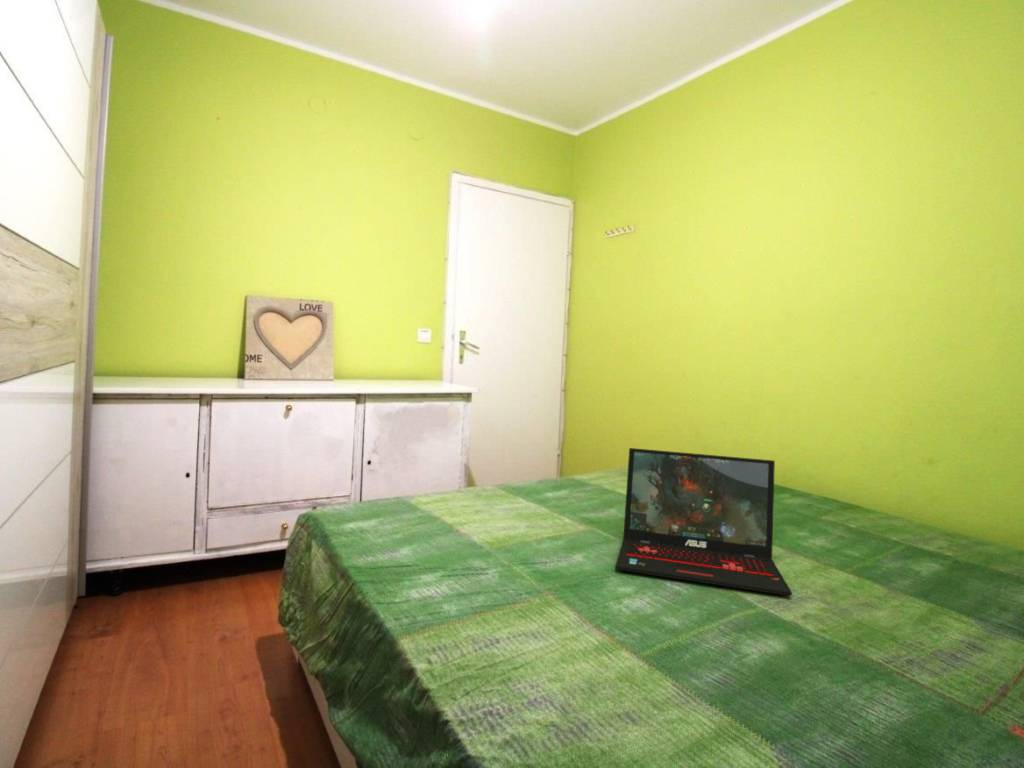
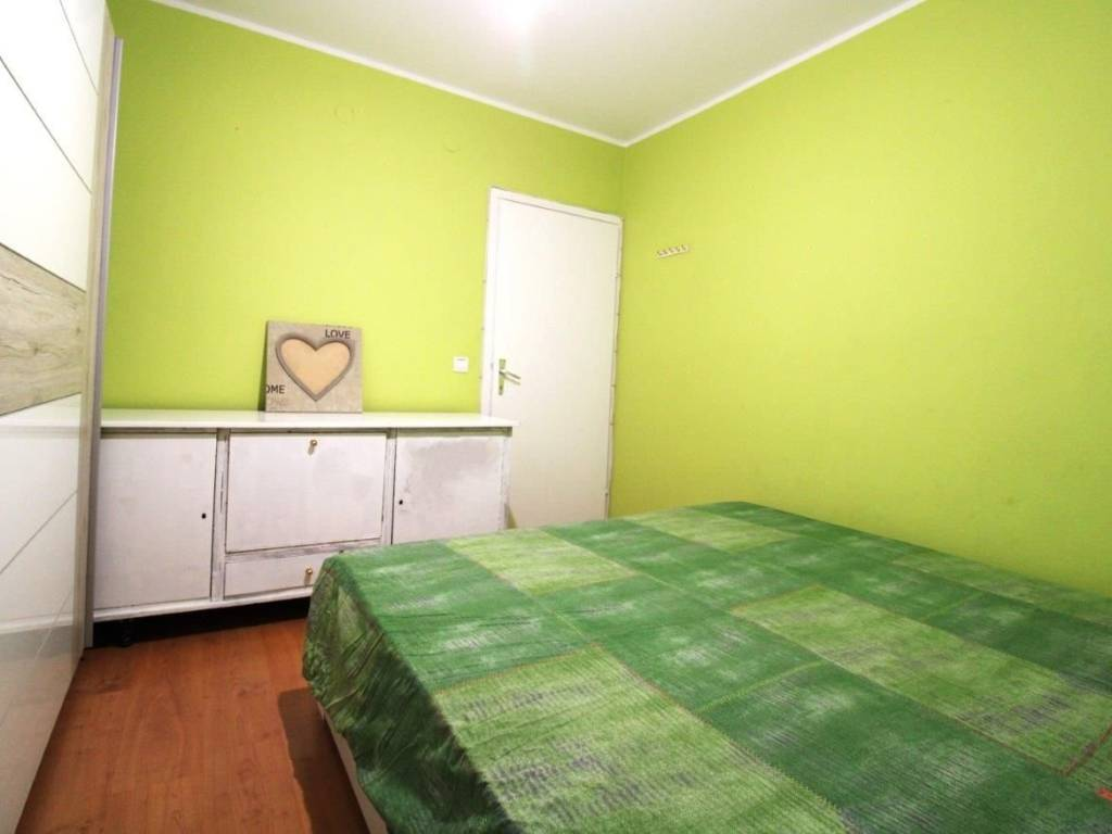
- laptop (699, 513)
